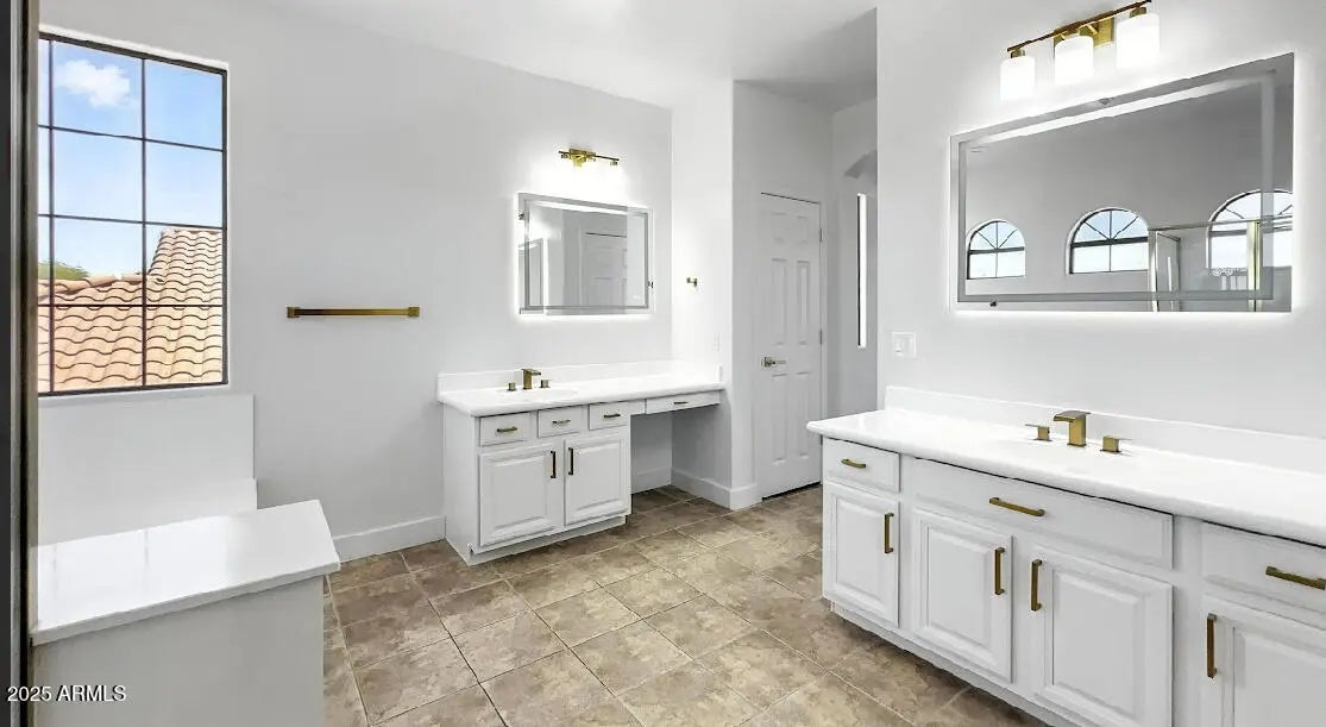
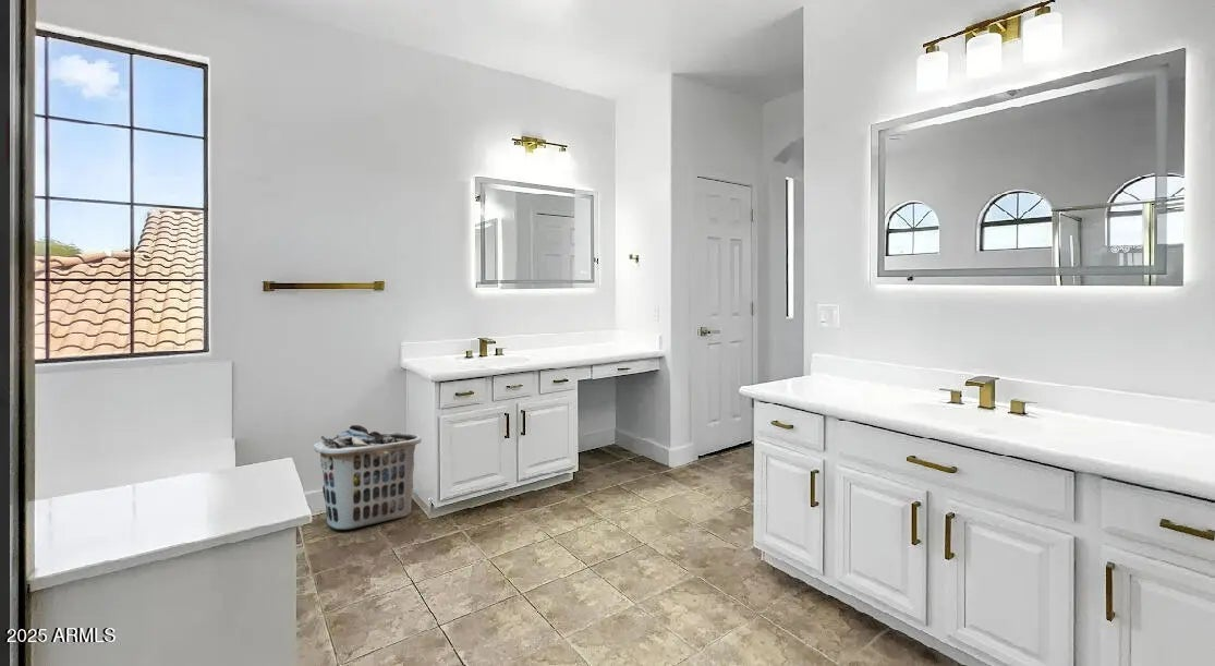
+ clothes hamper (368, 471)
